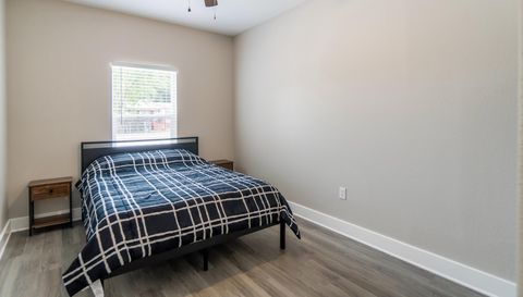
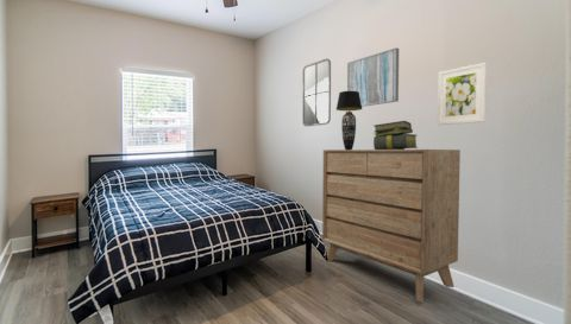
+ wall art (370, 80)
+ home mirror (315, 94)
+ dresser (383, 211)
+ stack of books (393, 135)
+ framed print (460, 95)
+ table lamp (349, 121)
